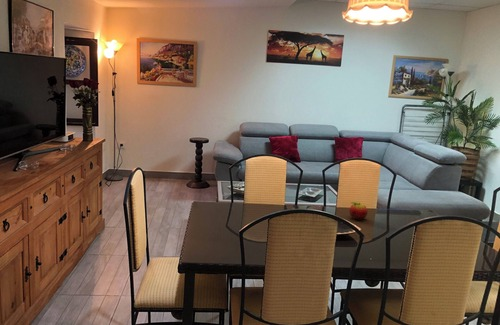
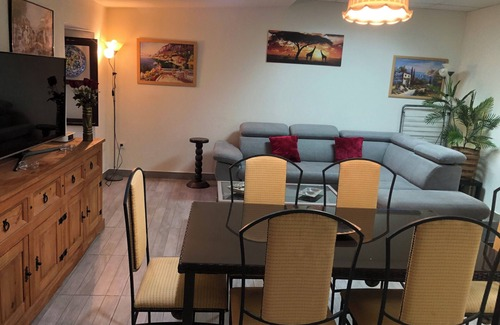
- fruit (358, 210)
